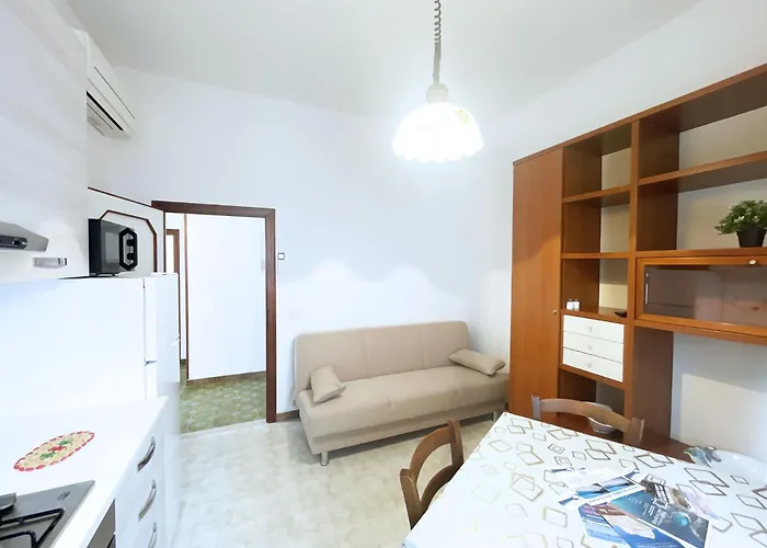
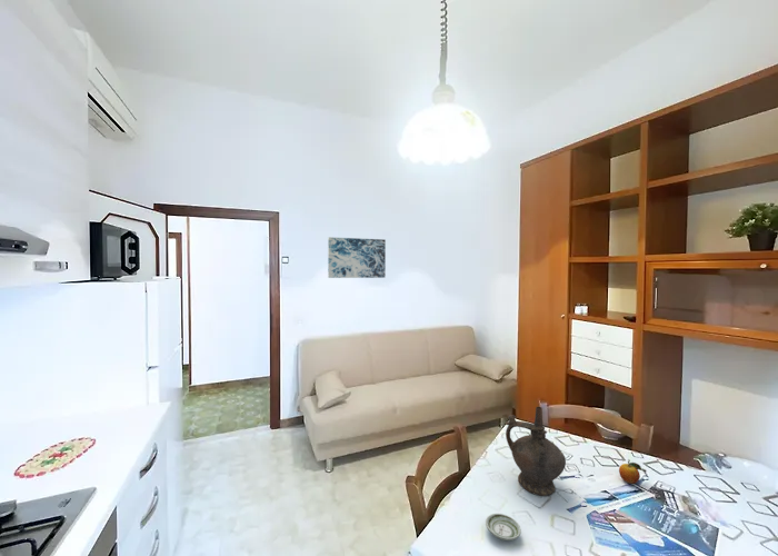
+ ceremonial vessel (533, 445)
+ saucer (502, 528)
+ fruit (634, 469)
+ wall art (357, 258)
